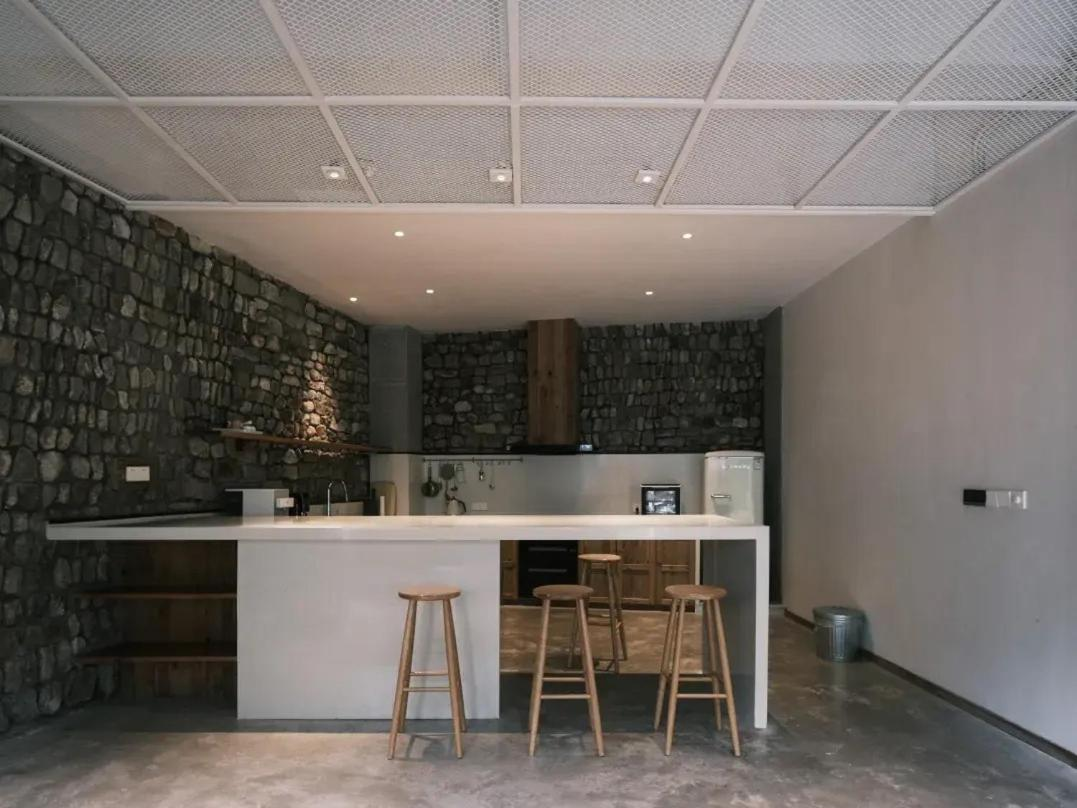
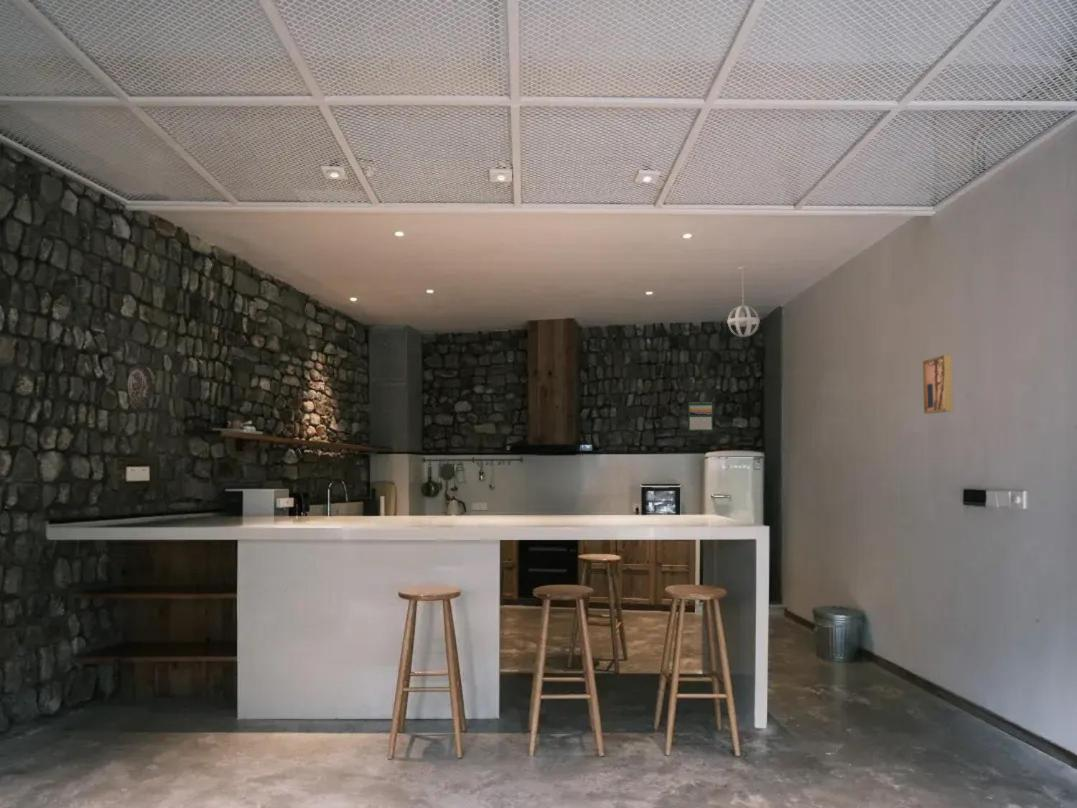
+ wall art (937, 385)
+ pendant light (743, 302)
+ decorative plate (138, 386)
+ calendar (700, 416)
